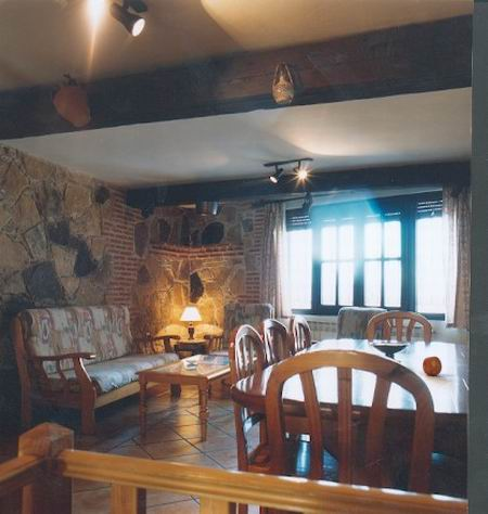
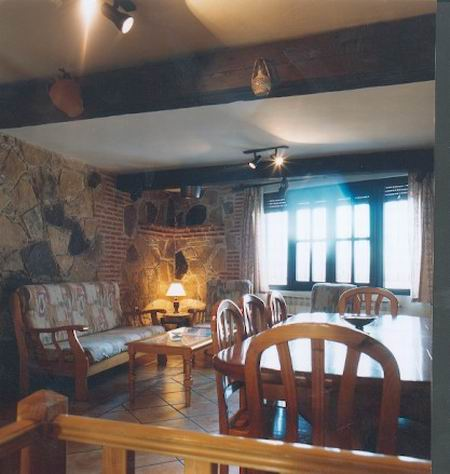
- fruit (432, 364)
